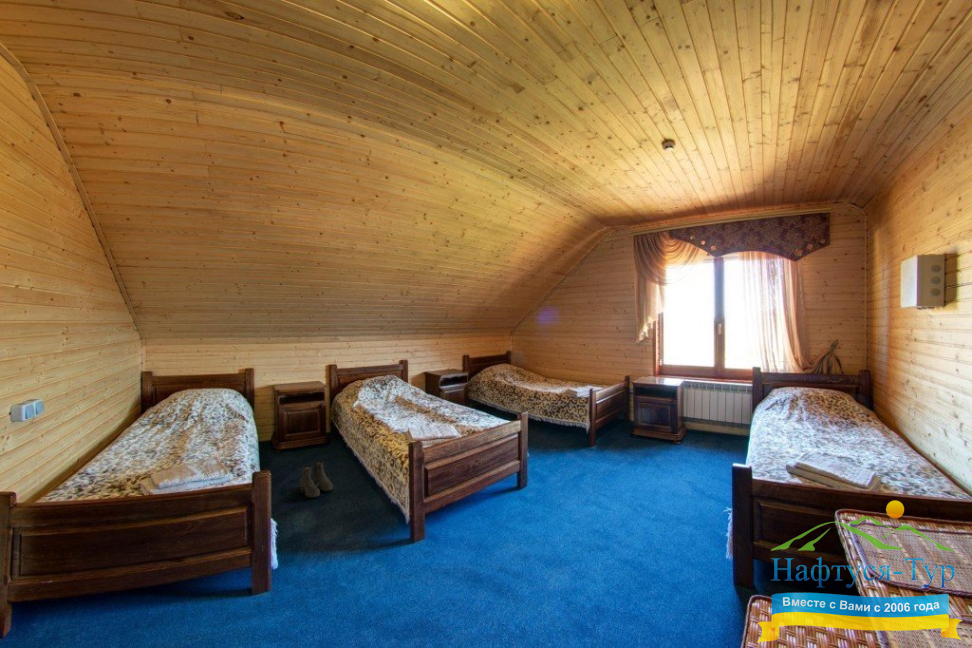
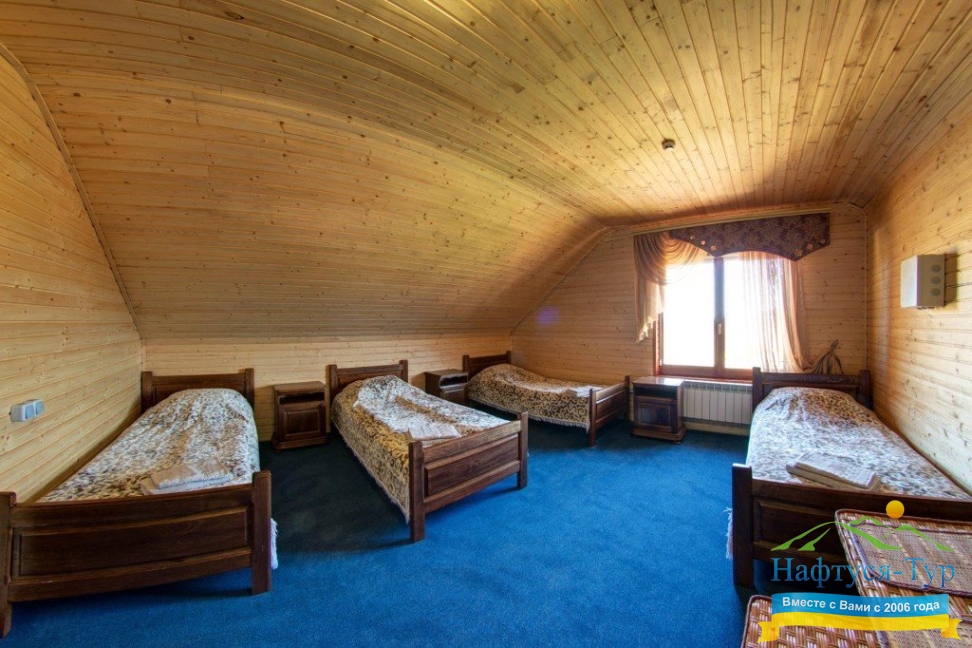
- boots (316, 478)
